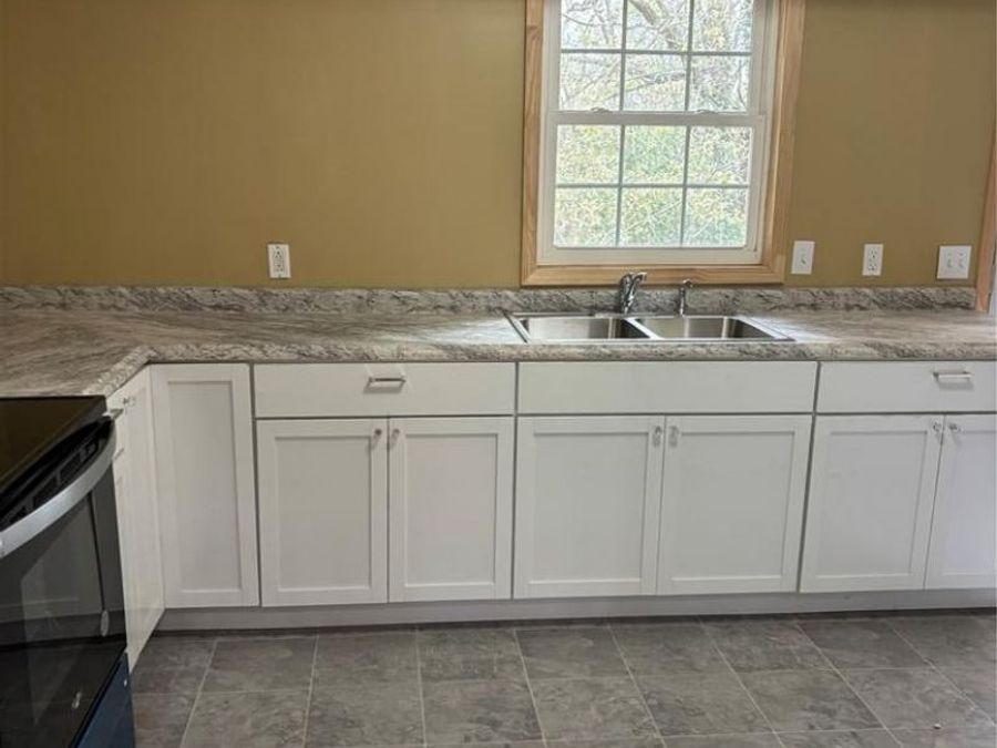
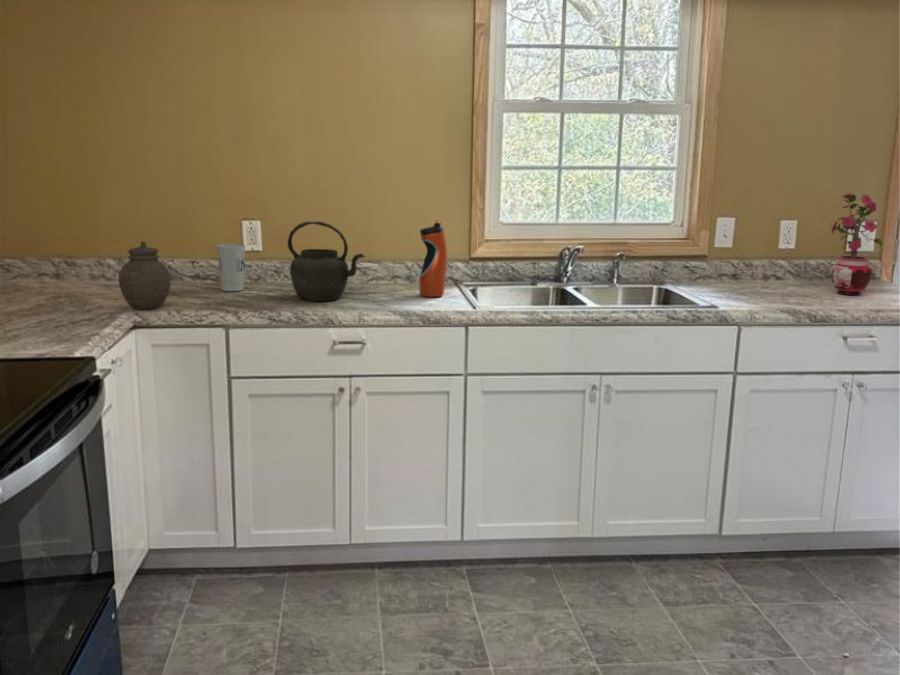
+ potted plant (857, 243)
+ cup (231, 267)
+ water bottle (433, 257)
+ jar (144, 274)
+ kettle (326, 260)
